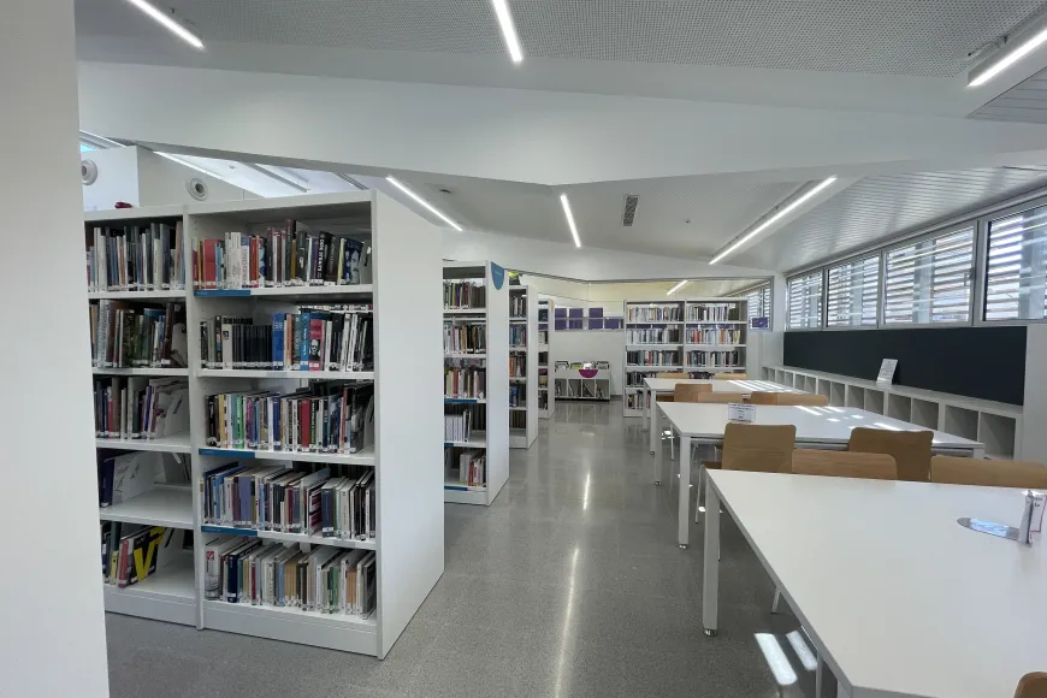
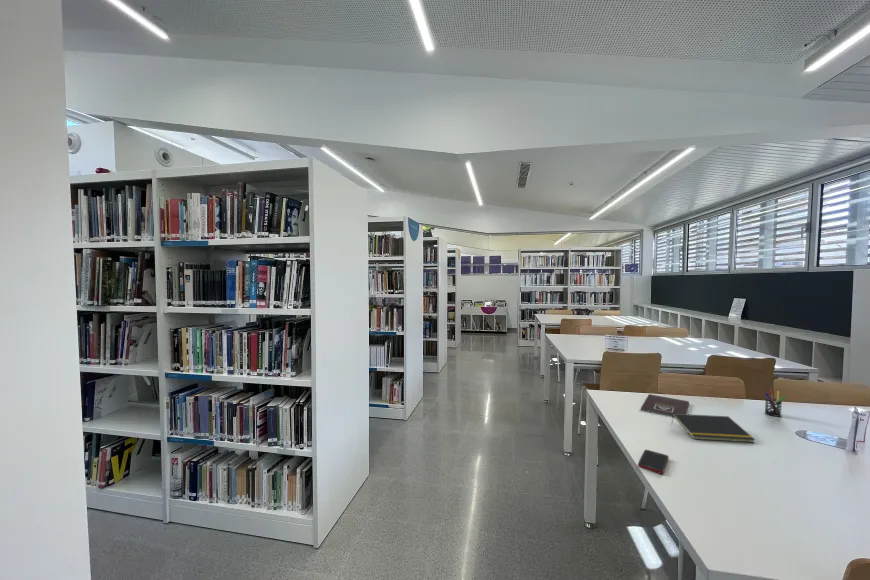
+ book (665, 405)
+ cell phone (653, 461)
+ pen holder (775, 402)
+ notepad (711, 427)
